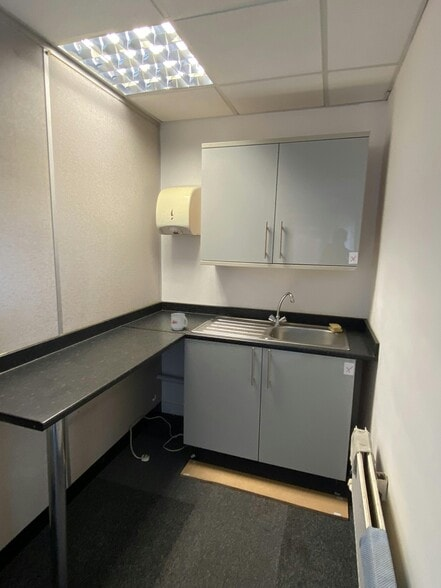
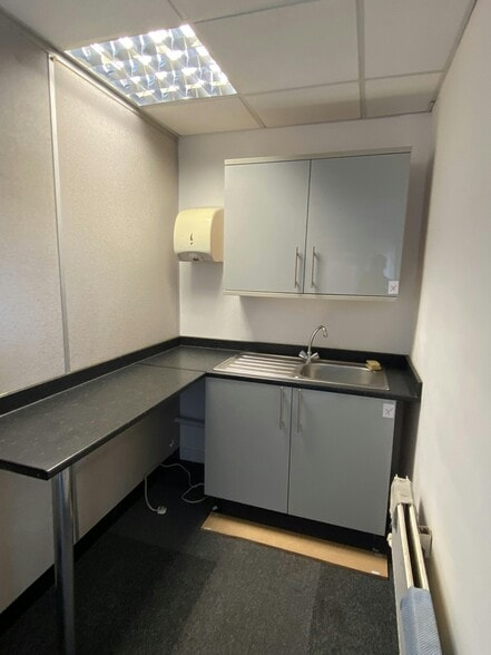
- mug (179, 322)
